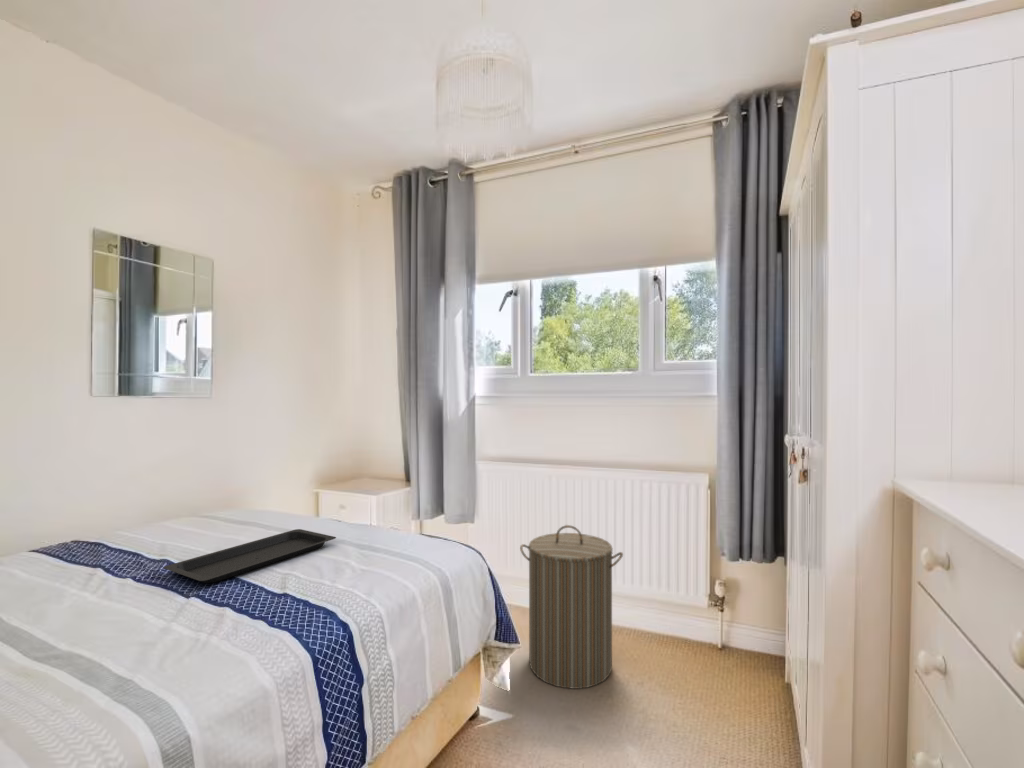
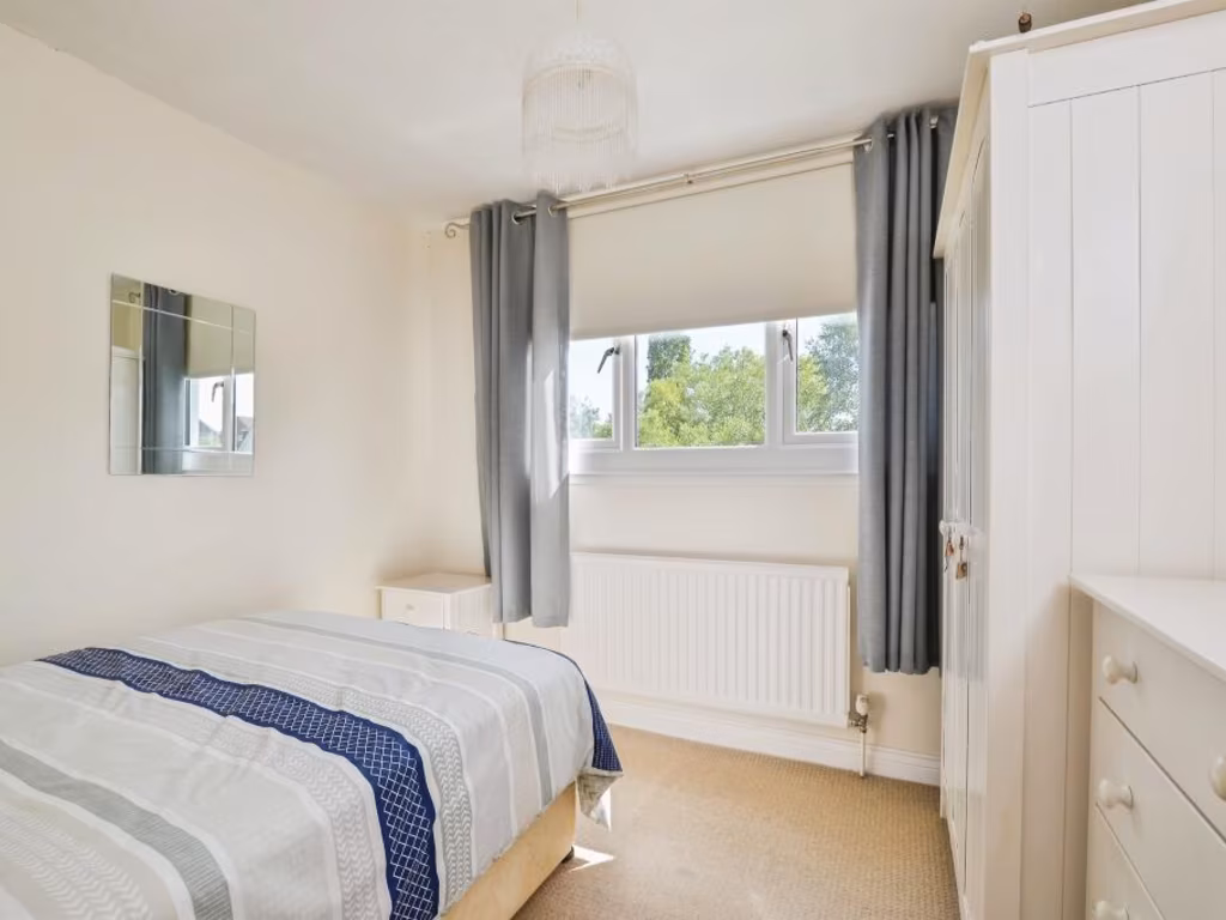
- serving tray (257, 554)
- laundry hamper (570, 595)
